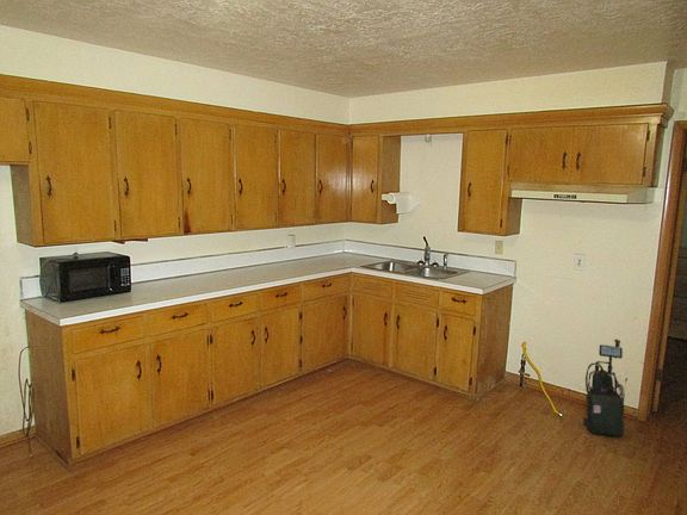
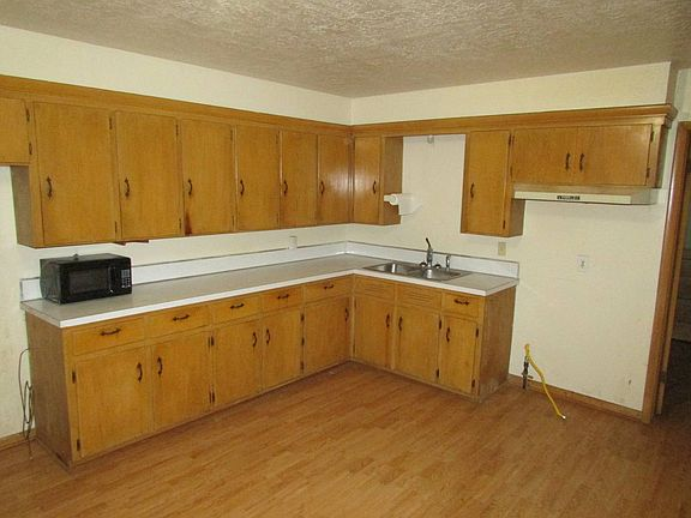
- vacuum cleaner (606, 386)
